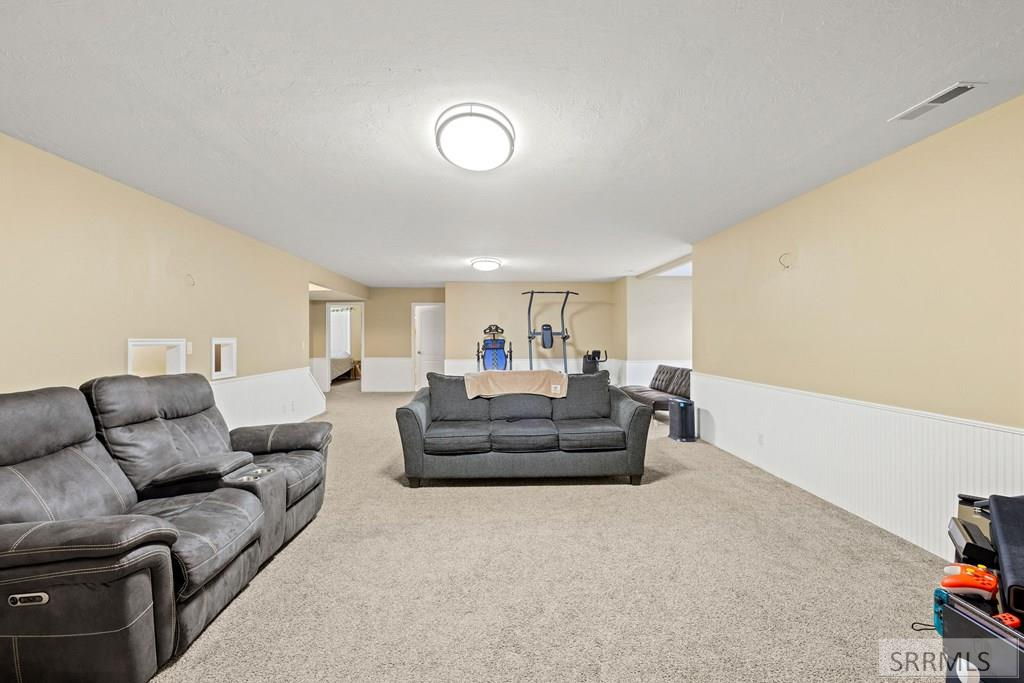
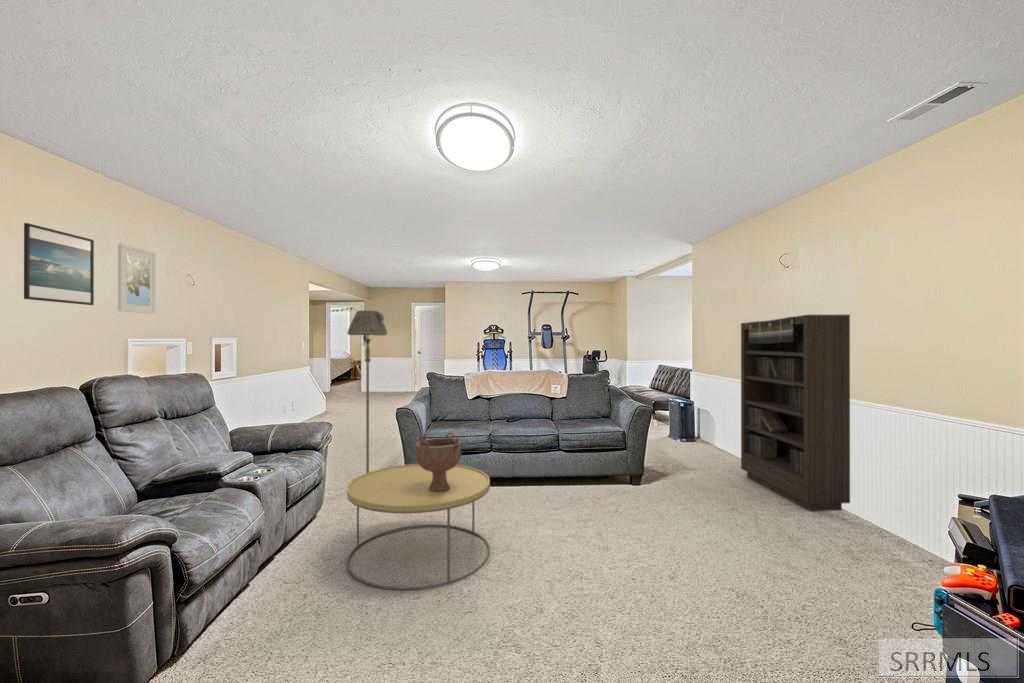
+ decorative bowl (438, 459)
+ floor lamp (367, 396)
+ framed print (61, 267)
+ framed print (137, 280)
+ coffee table (420, 512)
+ bookcase (788, 404)
